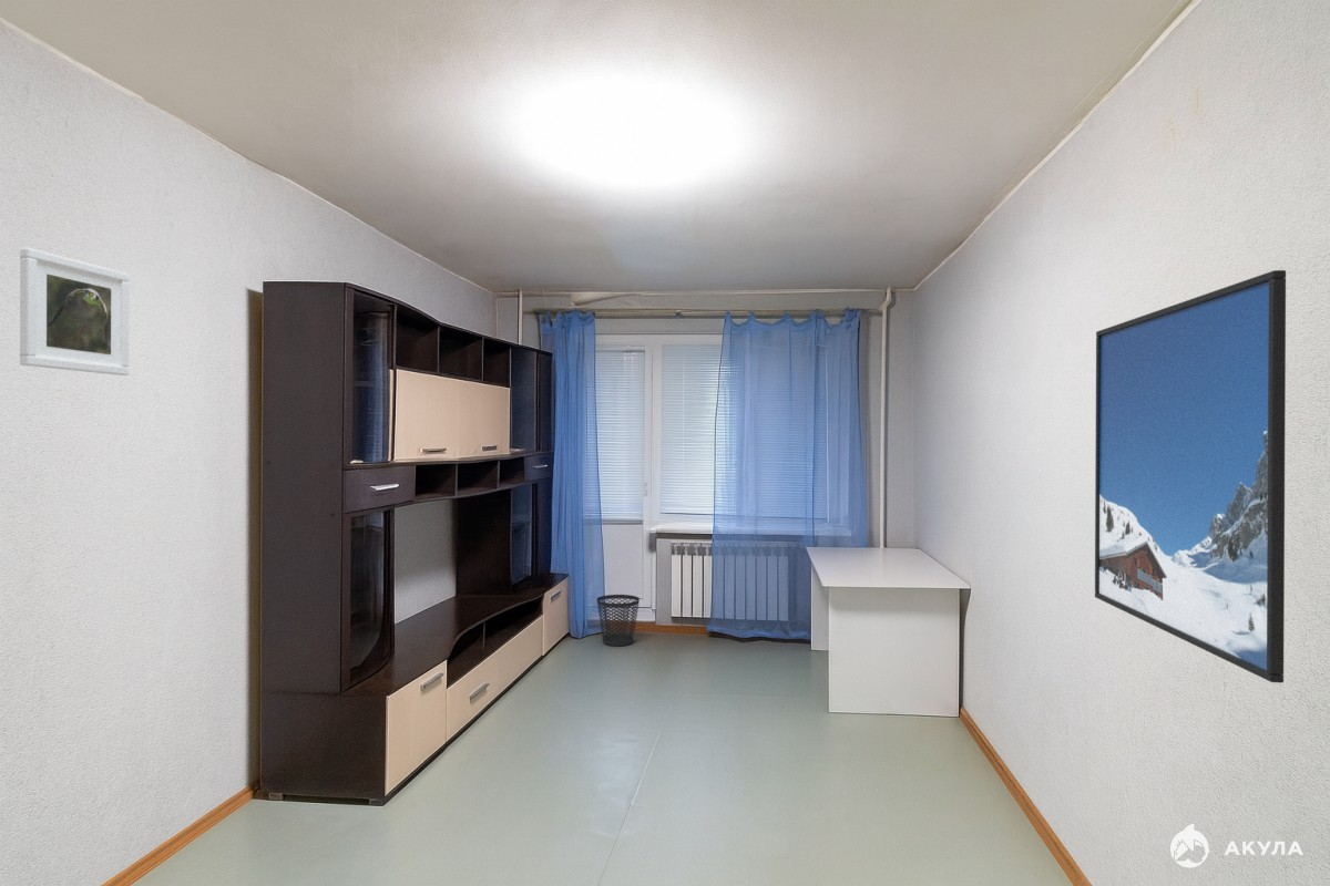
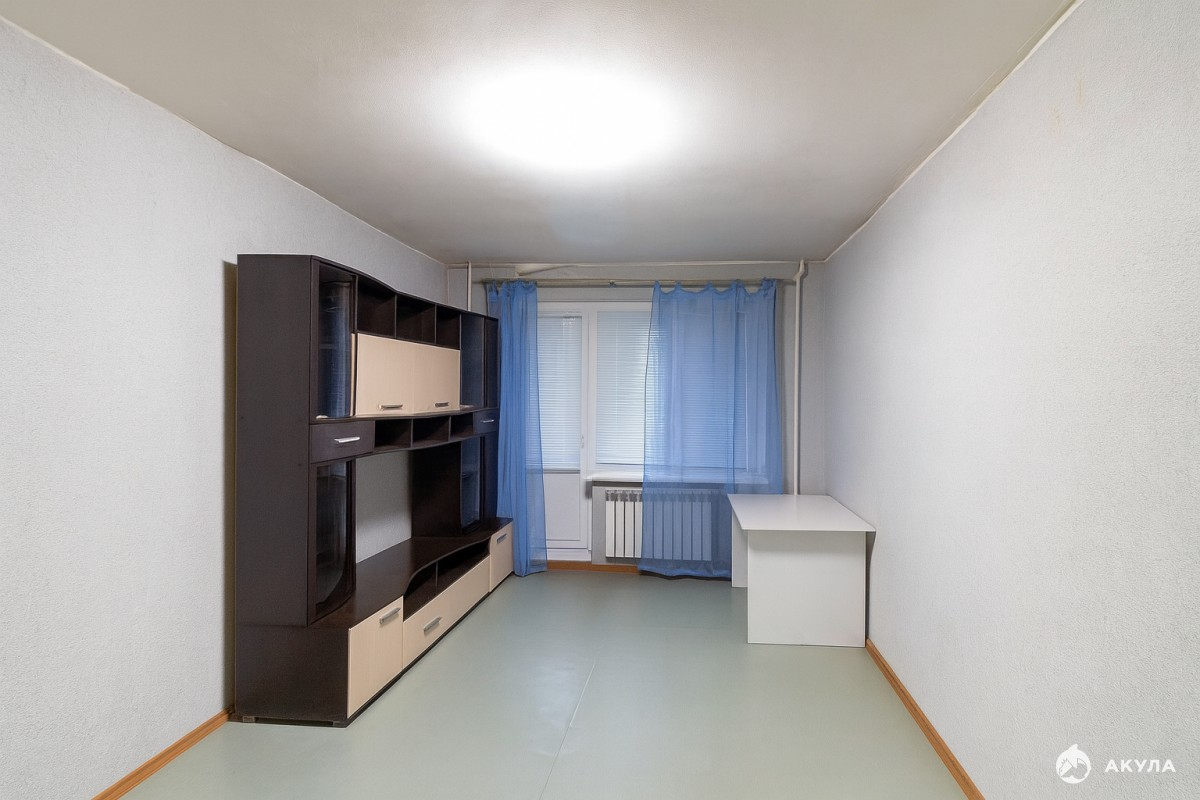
- wastebasket (617, 620)
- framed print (1169, 468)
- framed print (78, 316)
